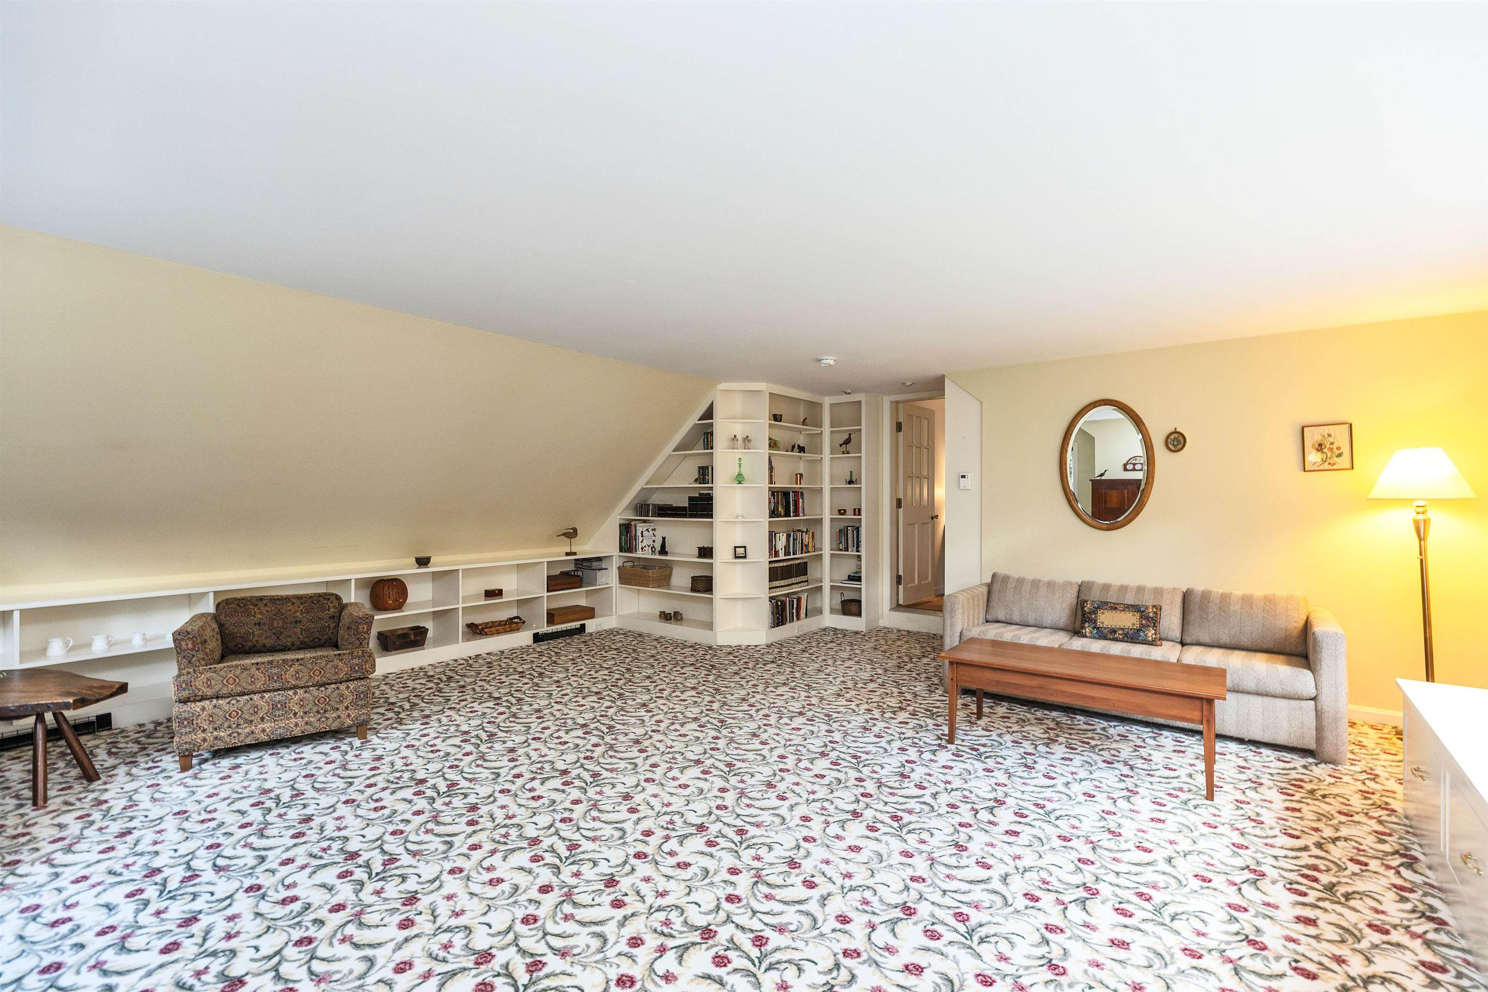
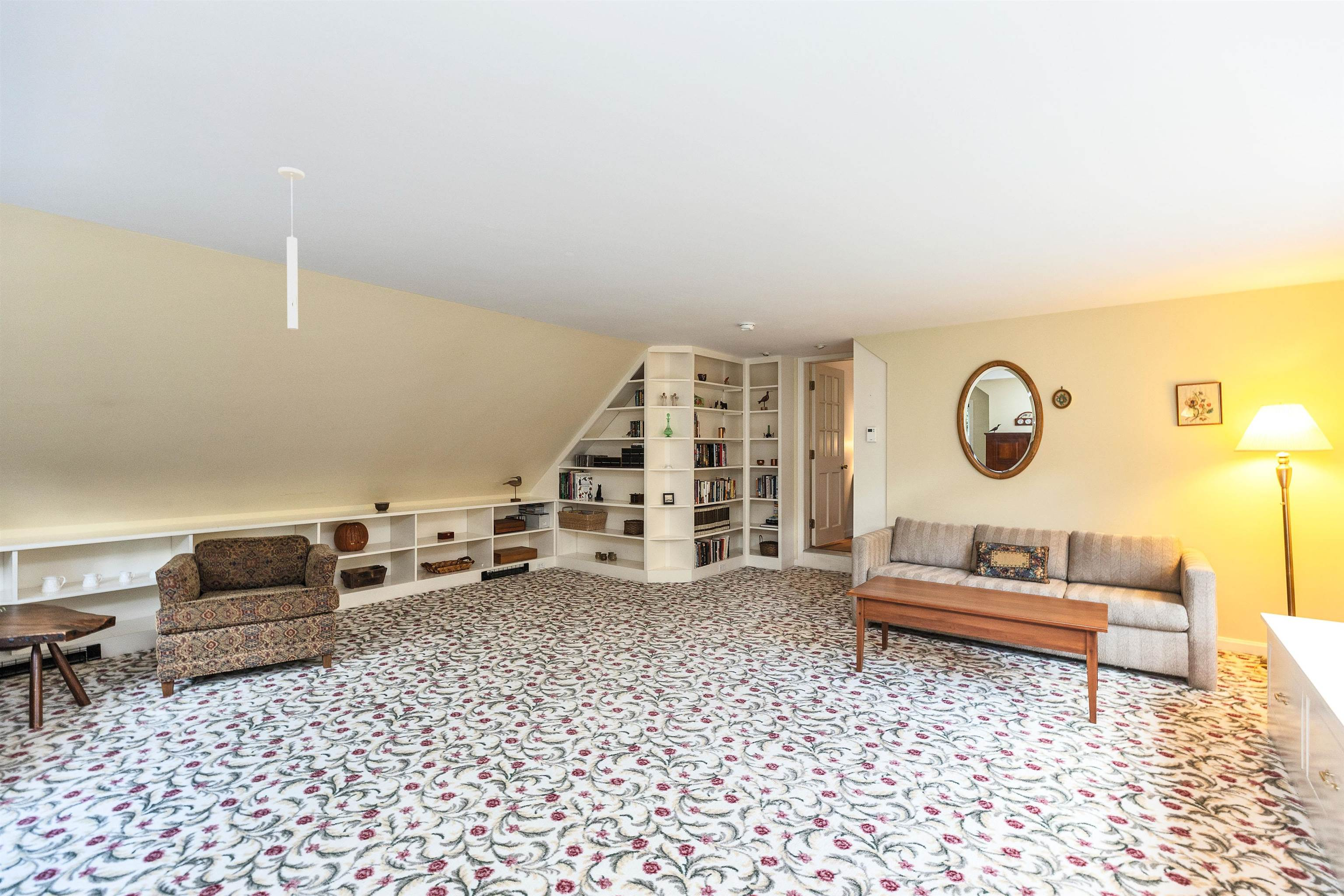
+ ceiling light (292, 250)
